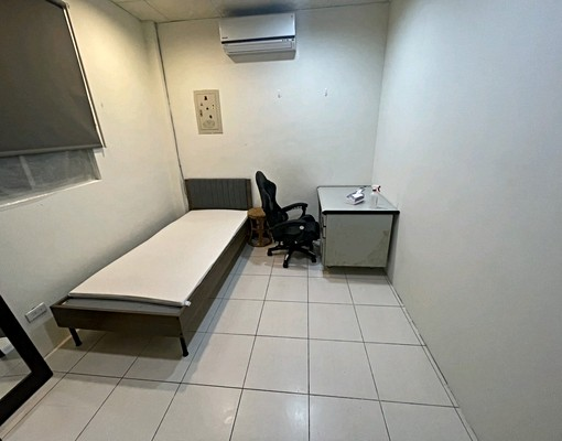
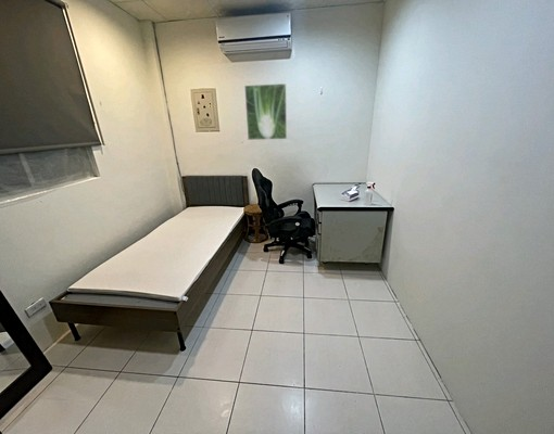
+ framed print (266, 113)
